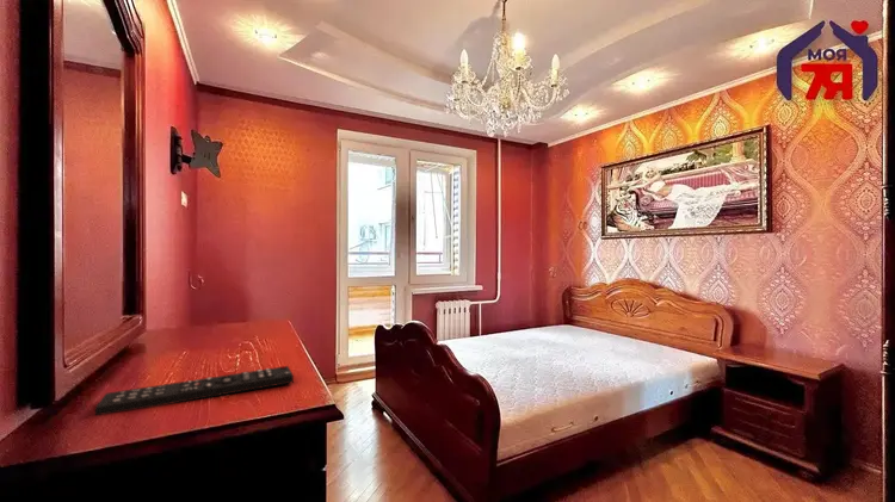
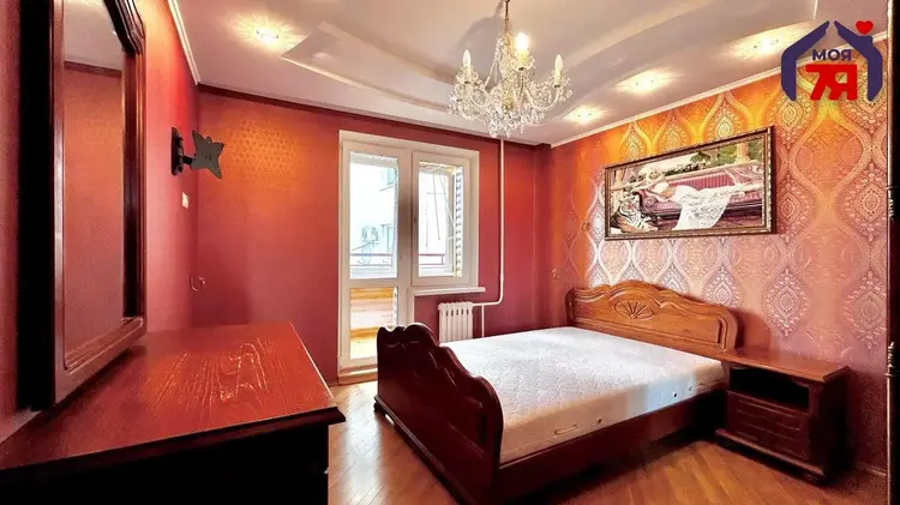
- remote control (206, 385)
